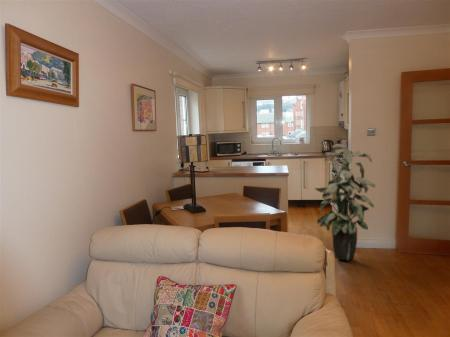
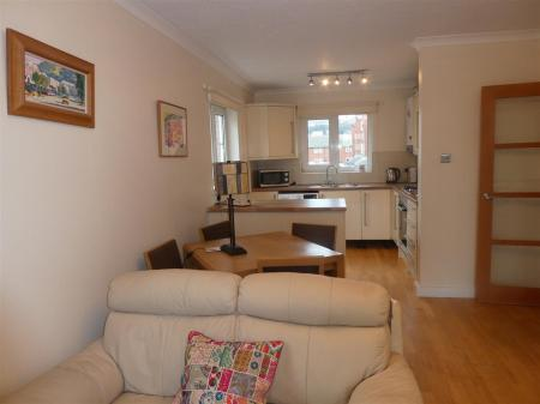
- indoor plant (342, 201)
